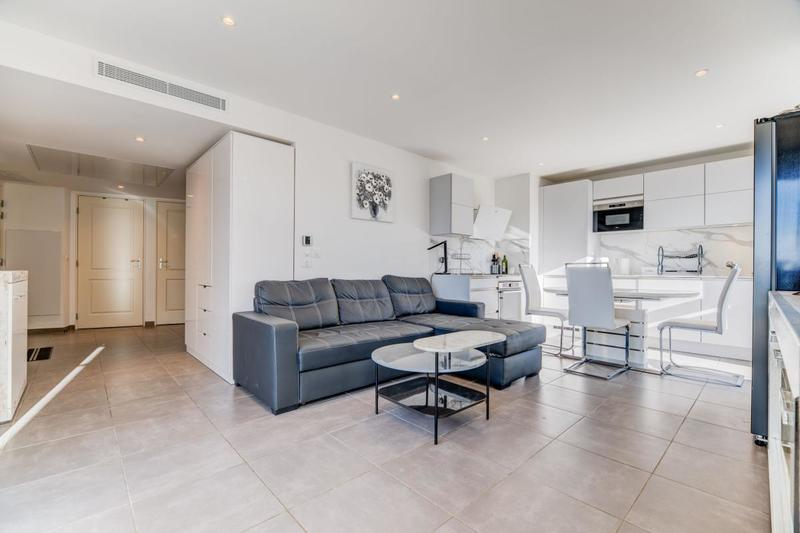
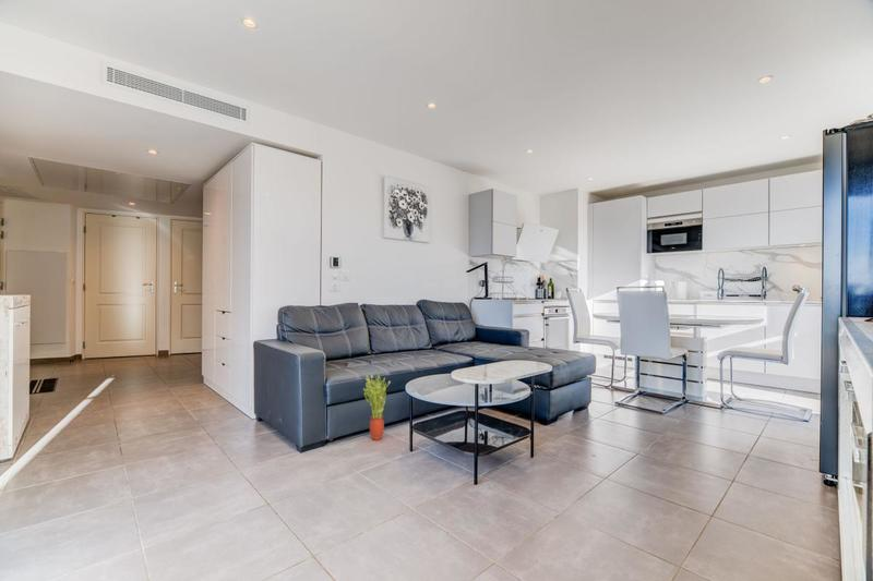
+ potted plant (375, 407)
